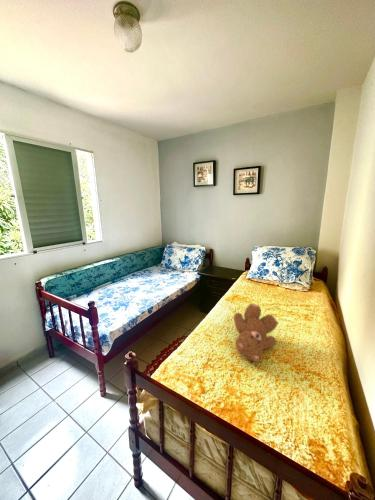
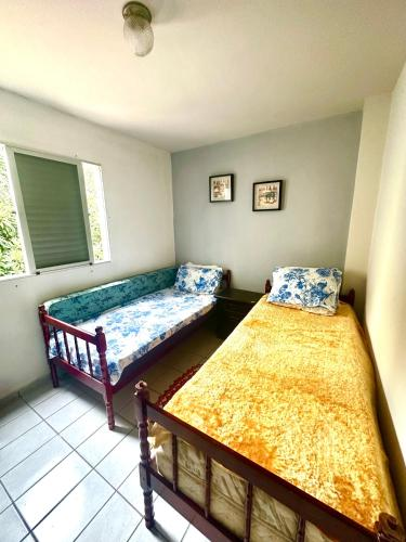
- teddy bear (252, 330)
